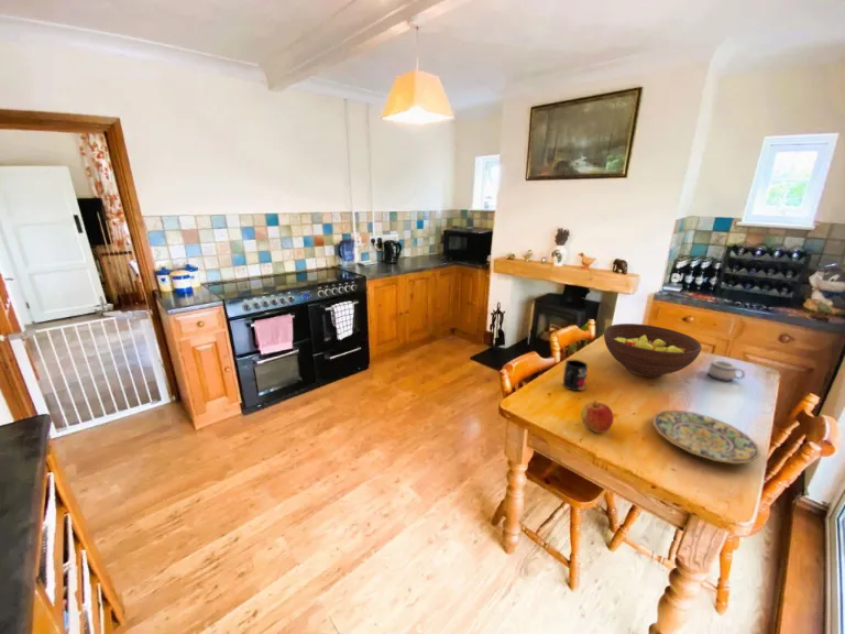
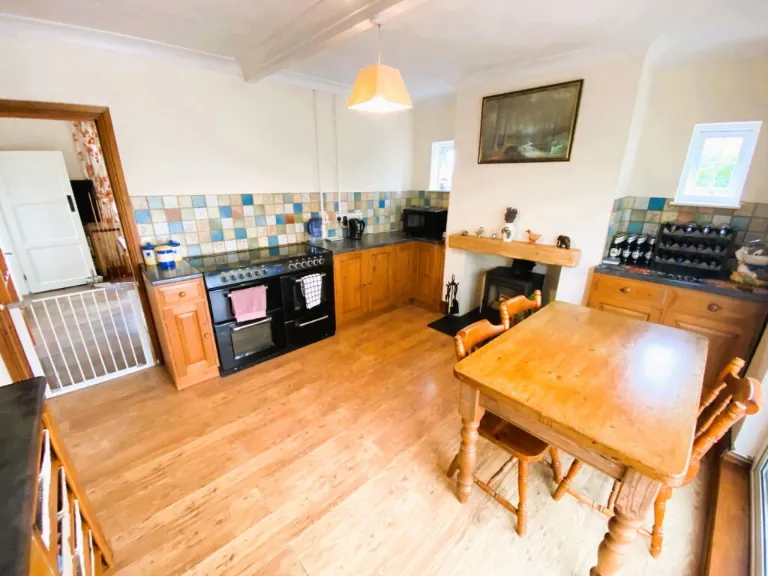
- mug (573, 375)
- apple (596, 415)
- fruit bowl (646, 353)
- plate (701, 437)
- mug (726, 371)
